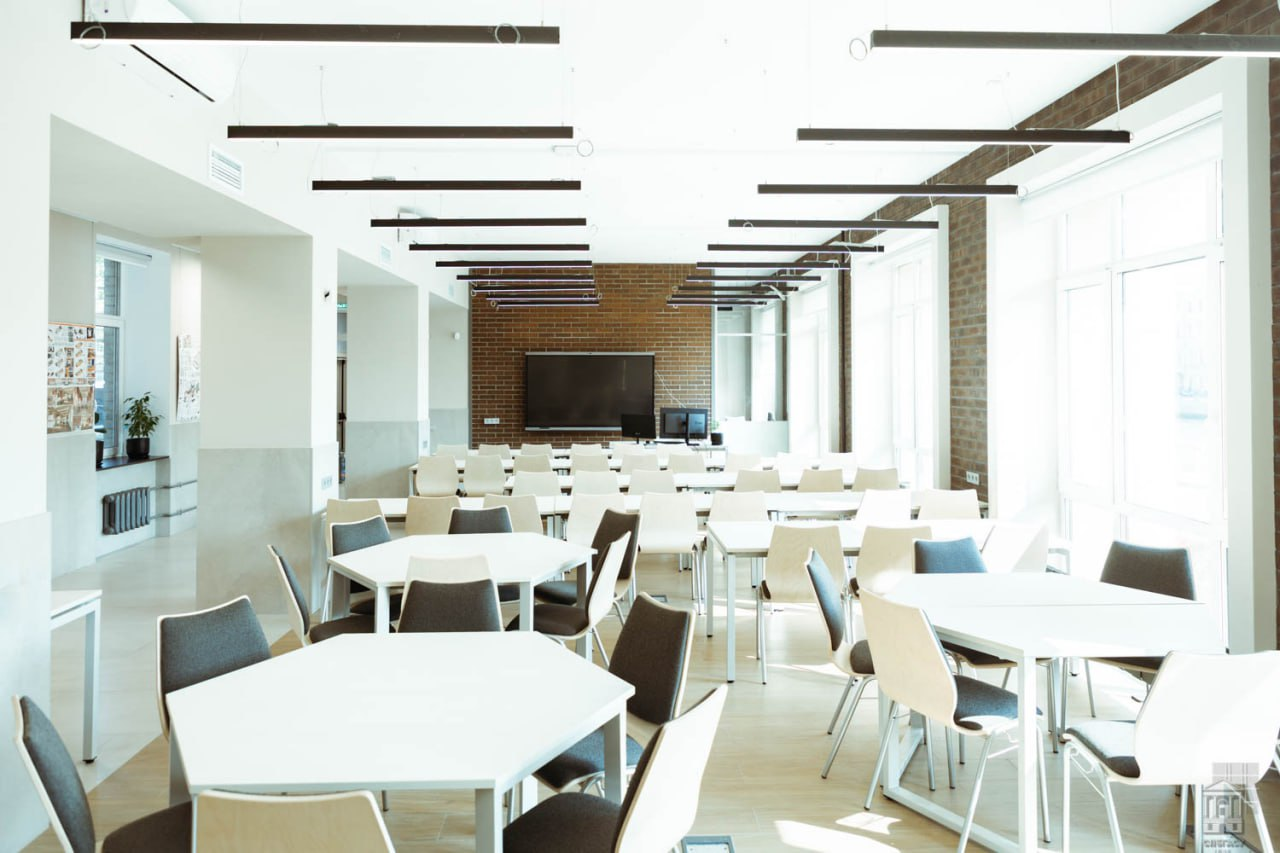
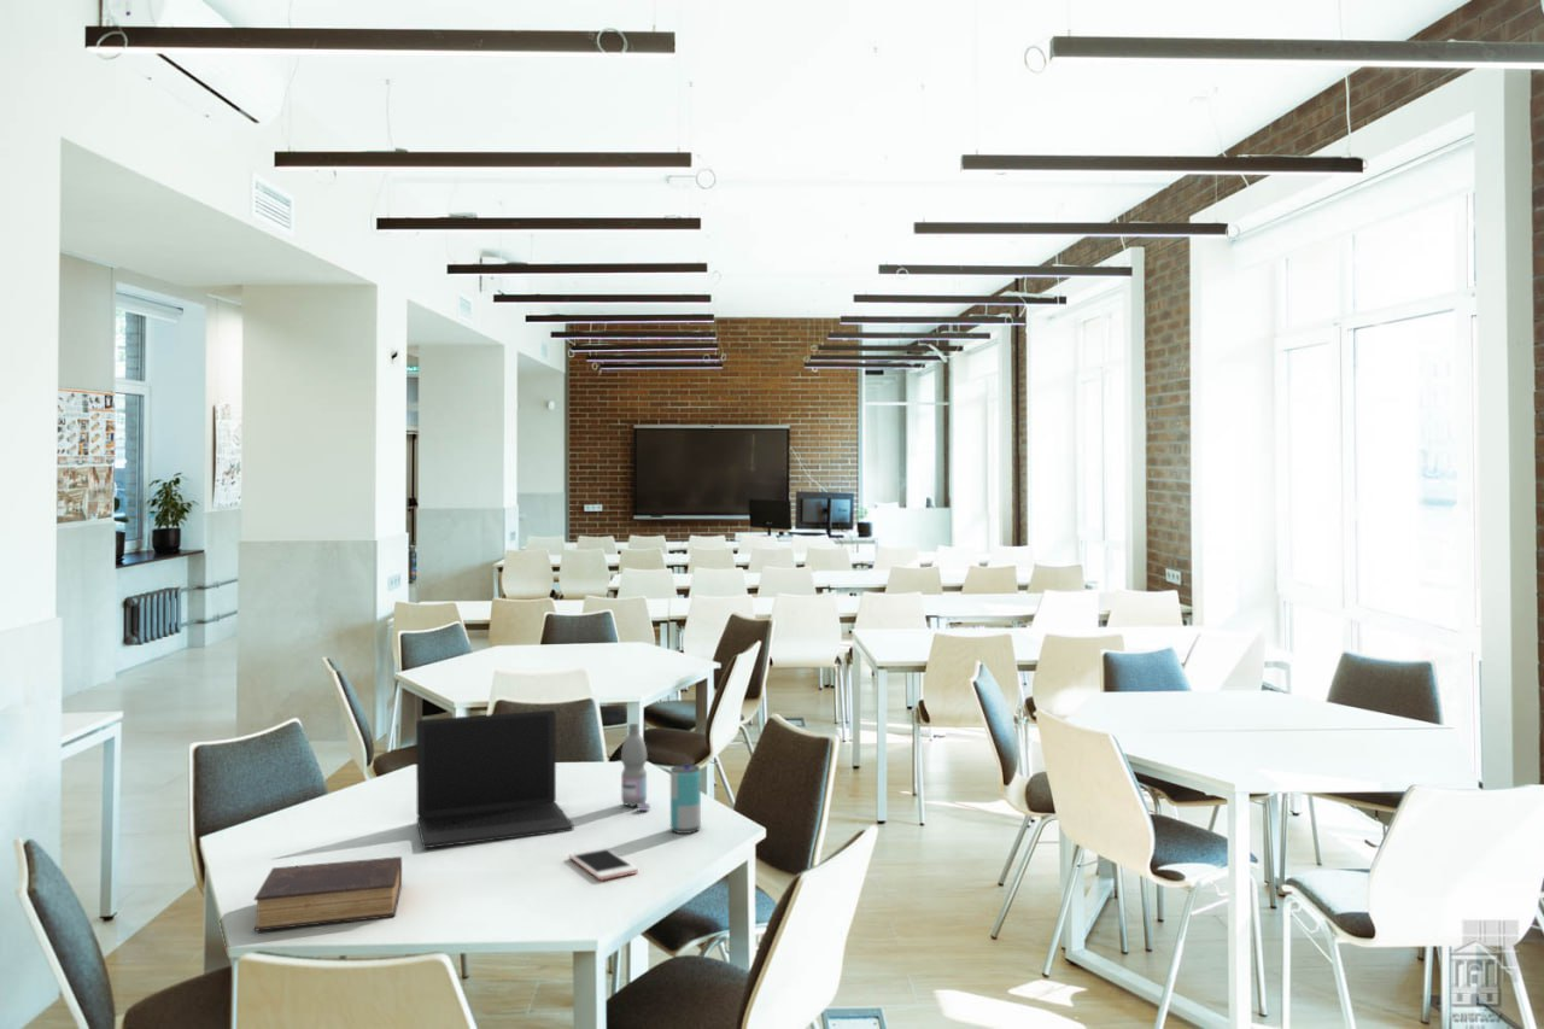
+ laptop (493, 773)
+ beverage can (685, 797)
+ cell phone (602, 863)
+ water bottle (637, 766)
+ book (332, 890)
